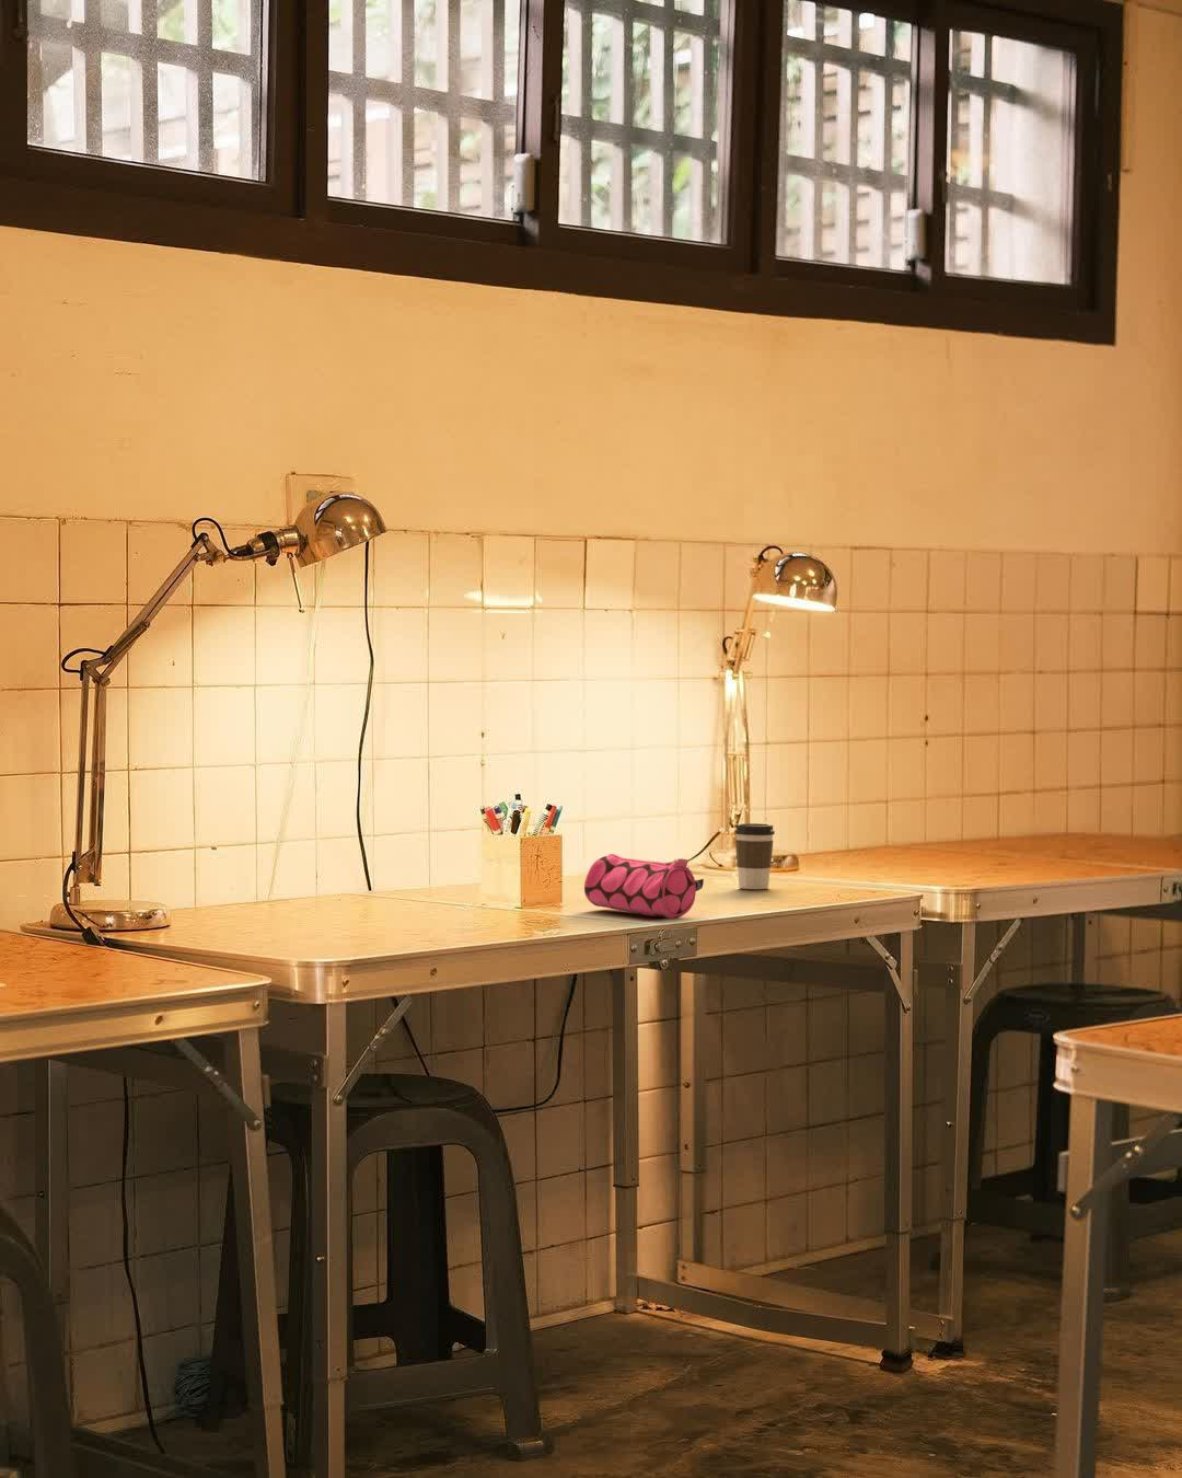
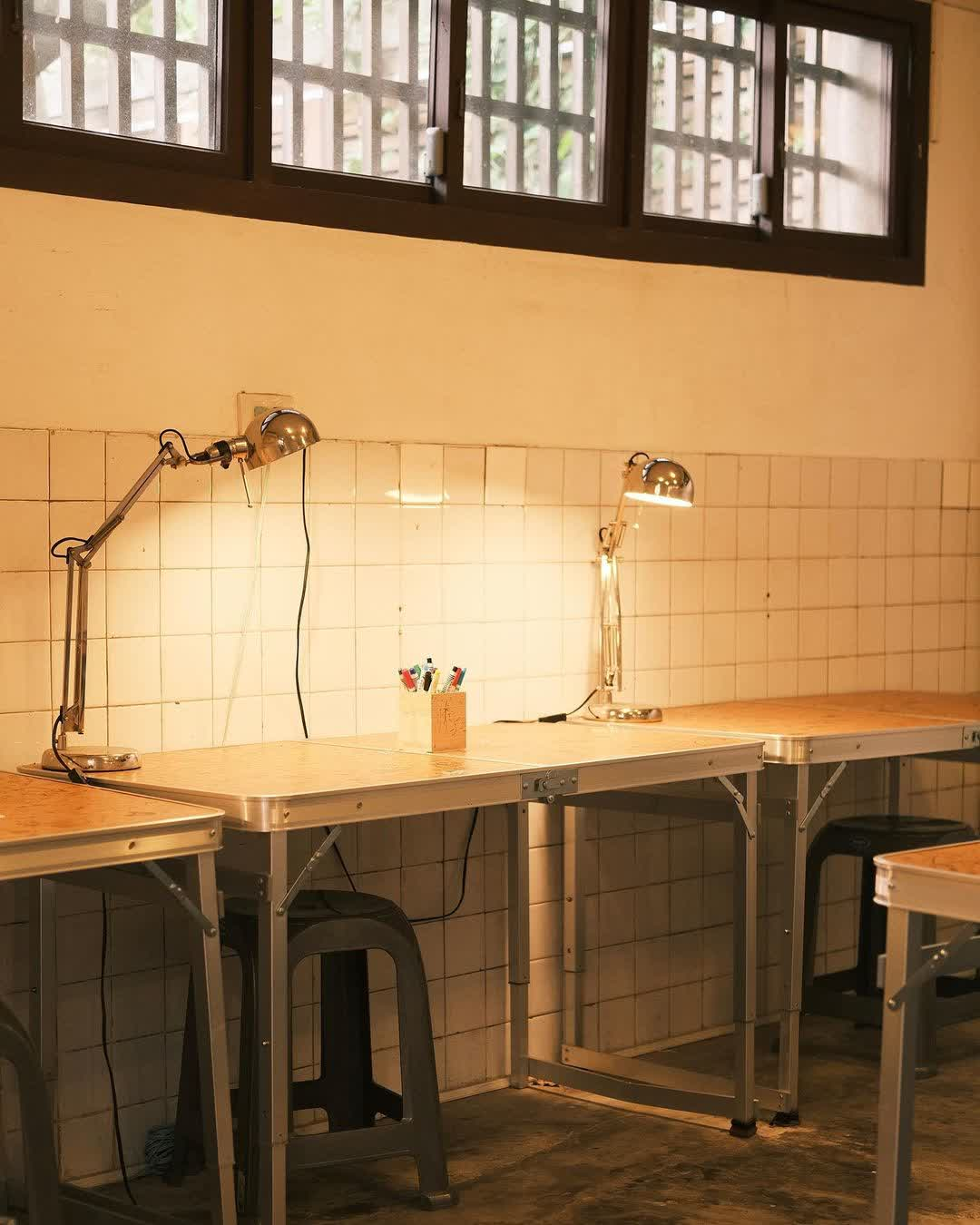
- coffee cup (754, 857)
- pencil case (639, 883)
